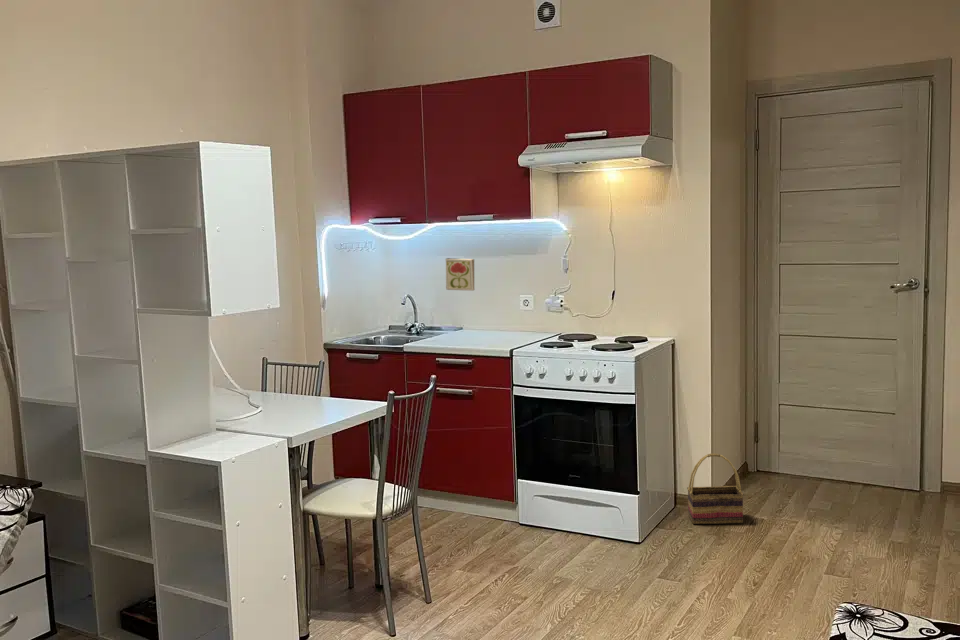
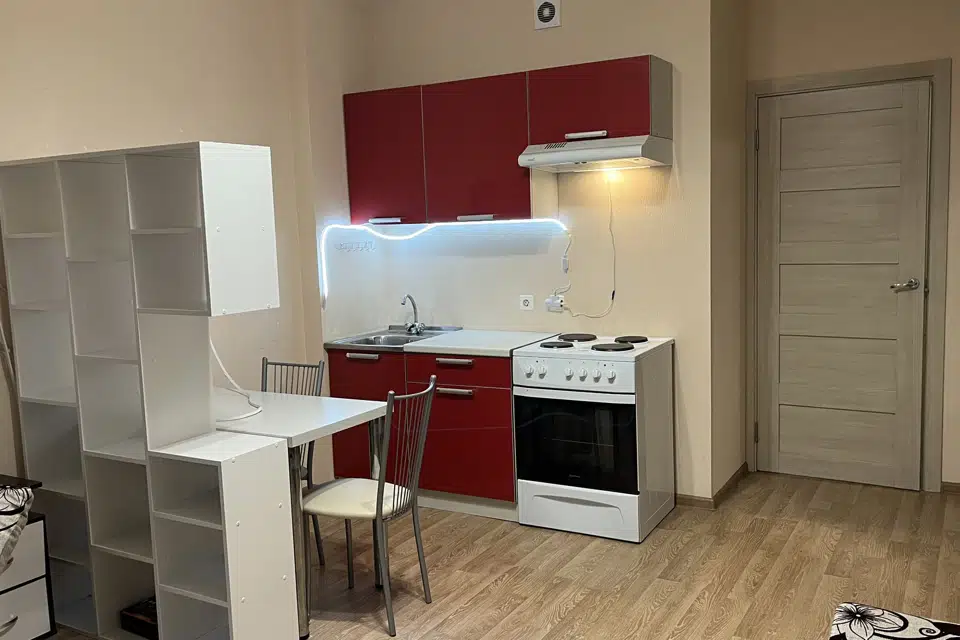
- basket (714, 487)
- decorative tile (459, 274)
